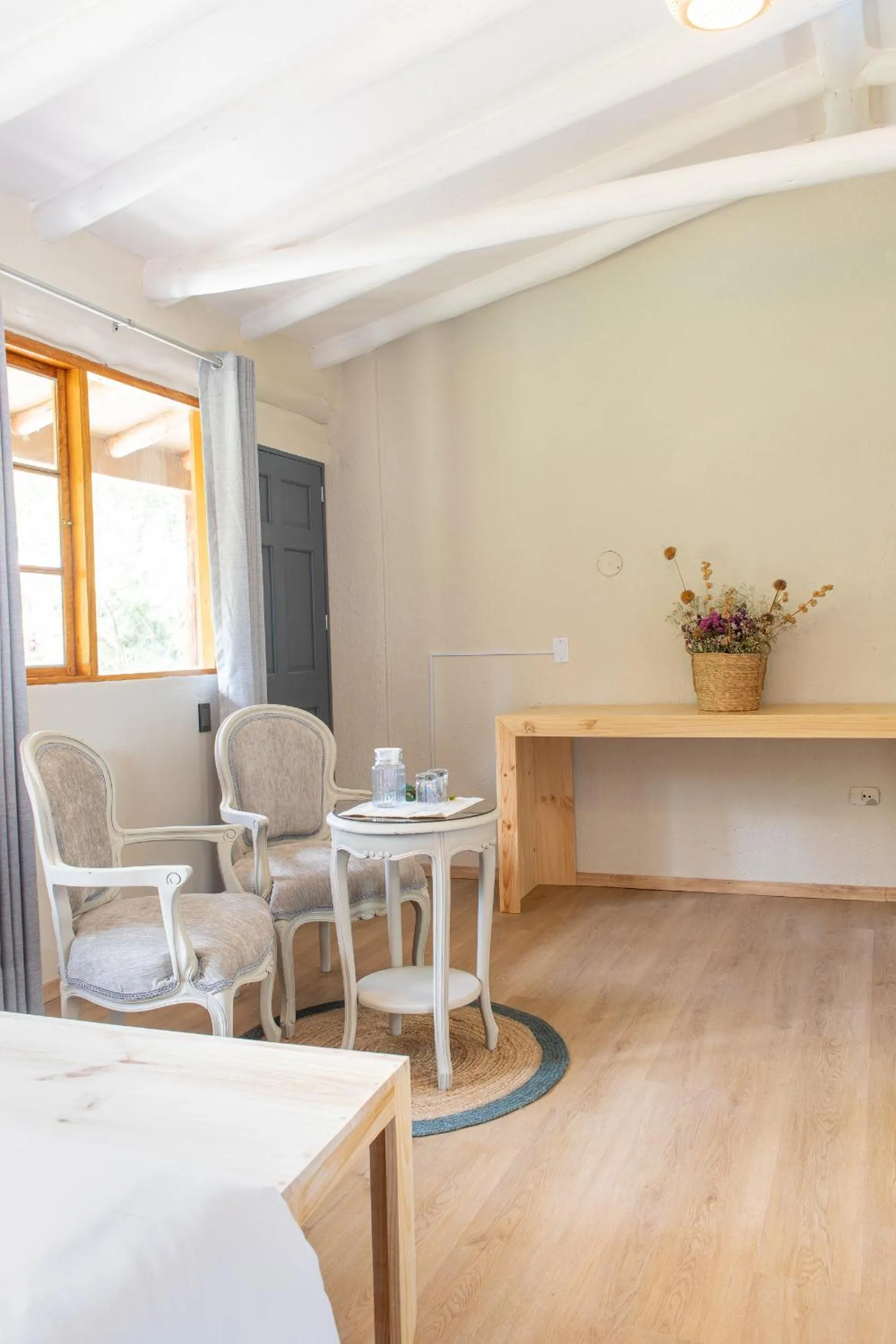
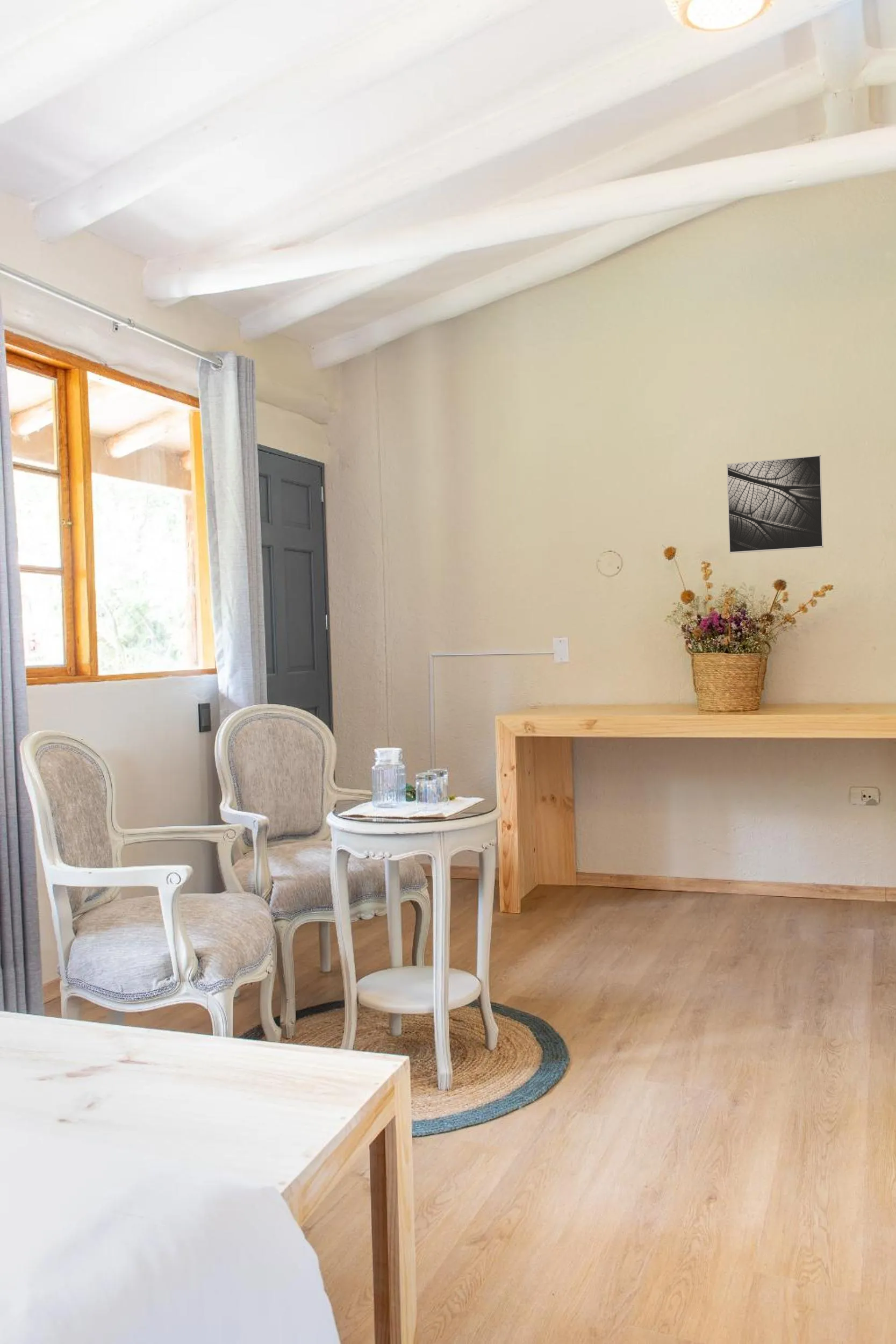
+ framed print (774, 505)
